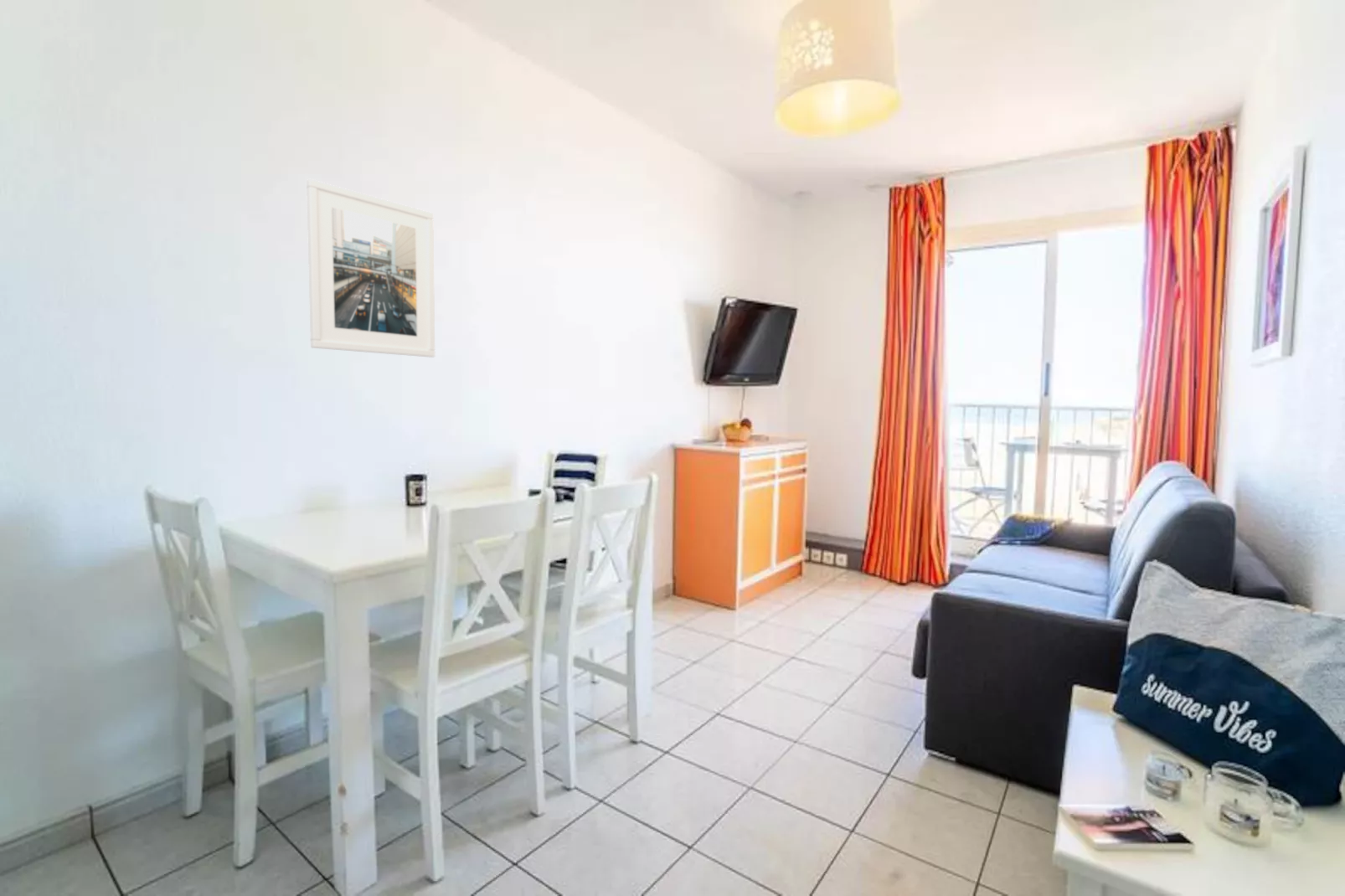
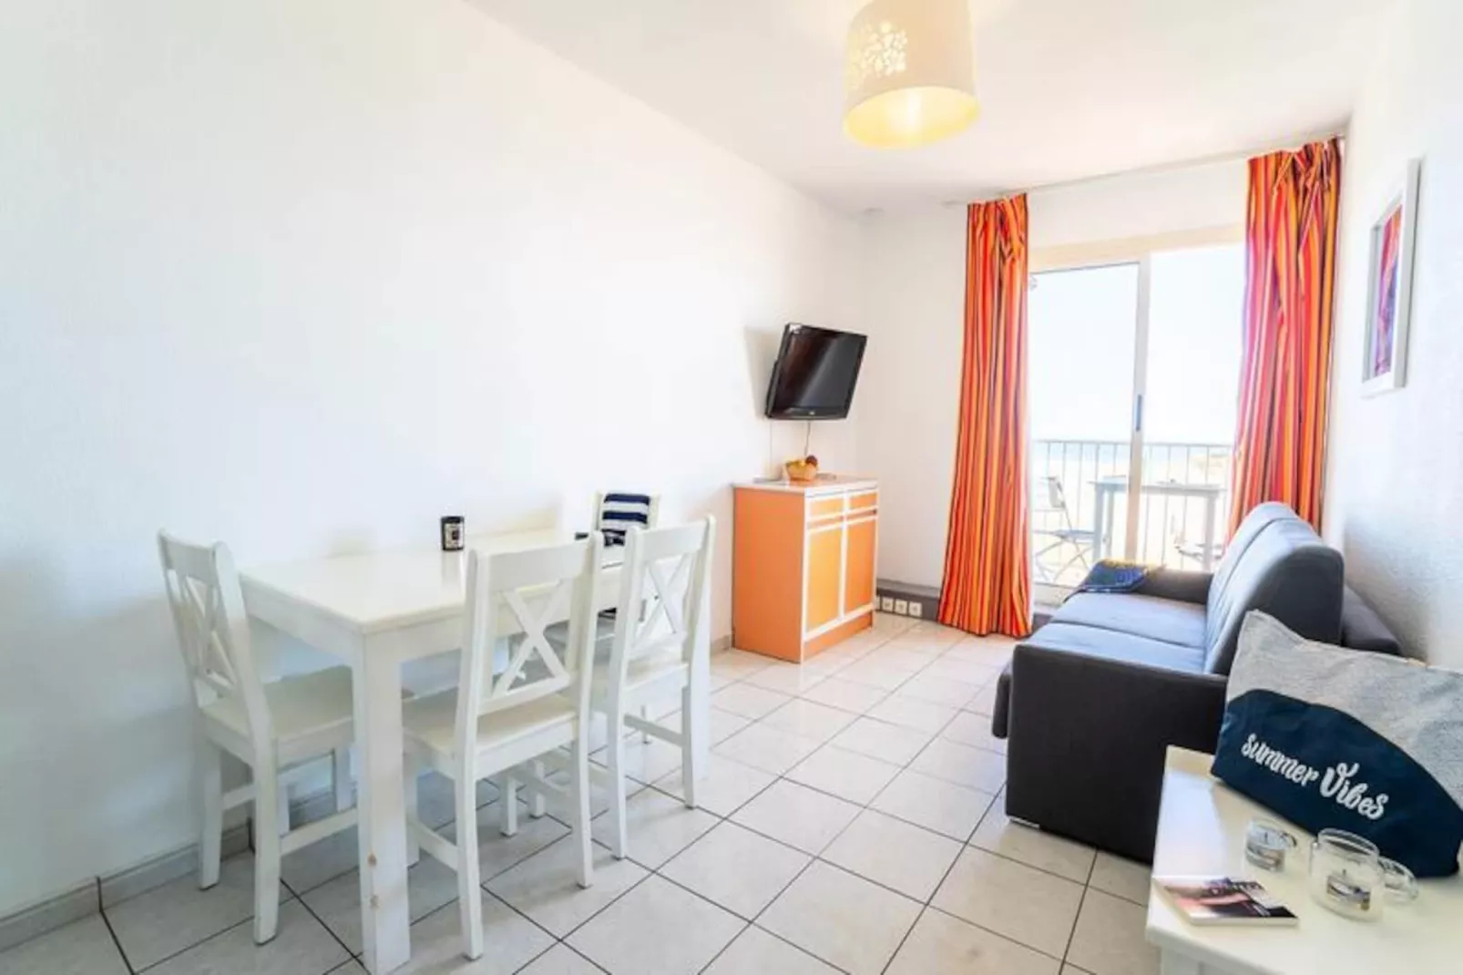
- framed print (376, 275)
